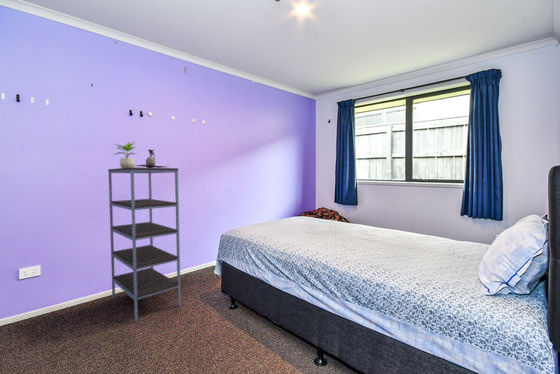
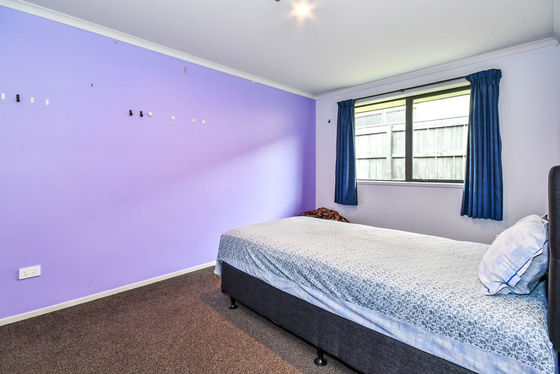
- shelving unit (143, 235)
- decorative vase (151, 158)
- potted plant (125, 155)
